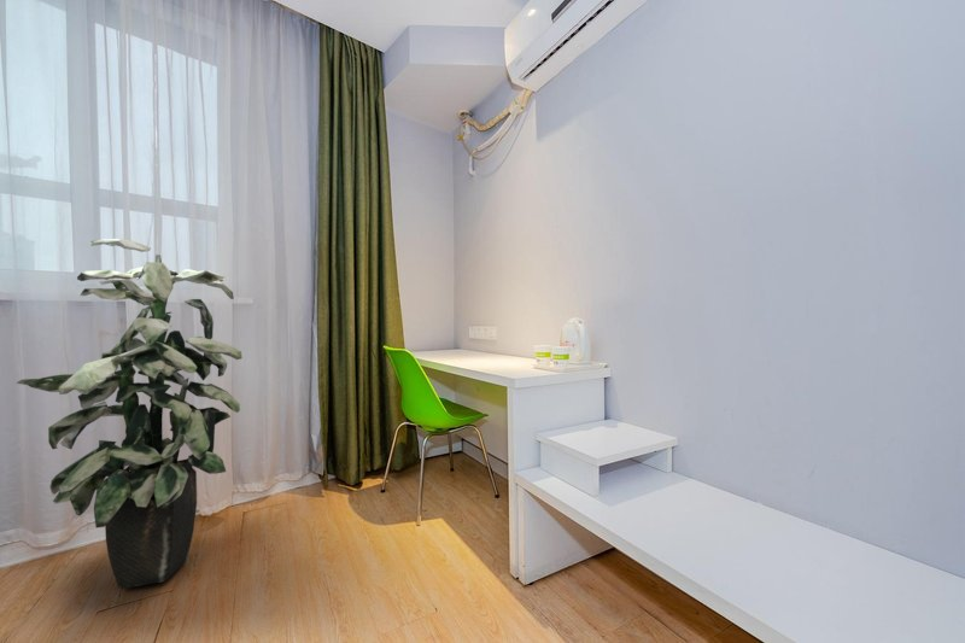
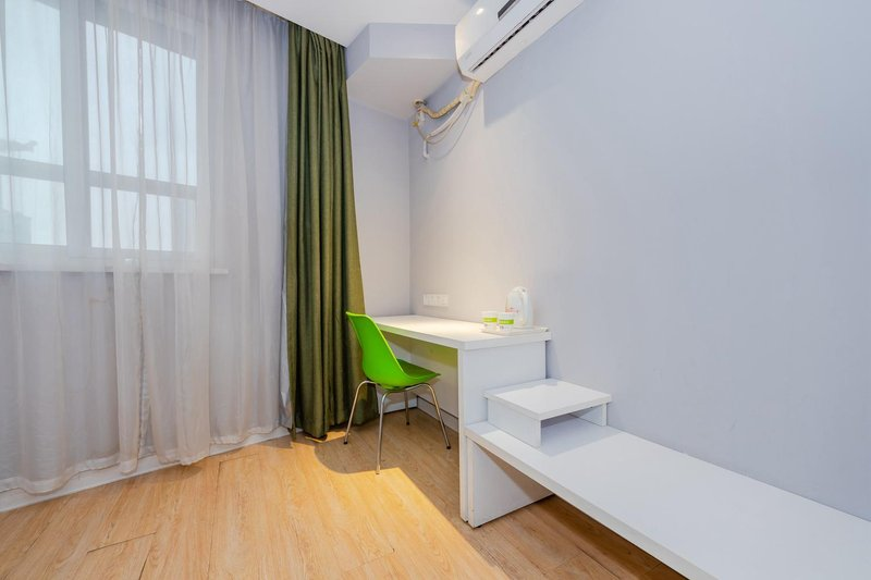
- indoor plant (146, 408)
